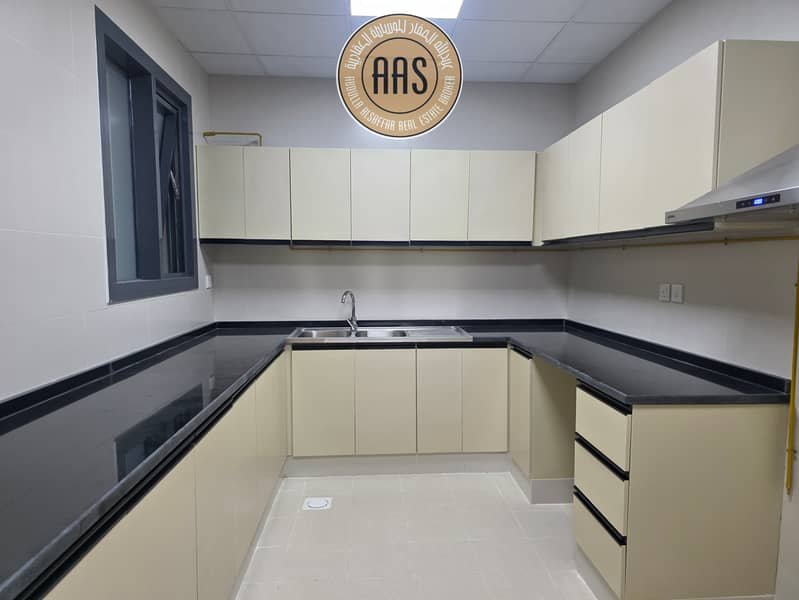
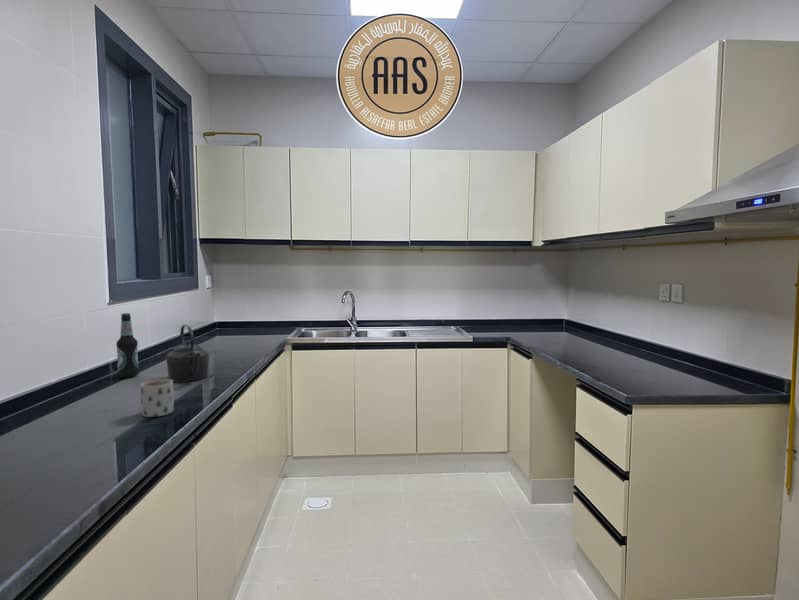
+ bottle (127, 344)
+ kettle (190, 352)
+ mug (158, 396)
